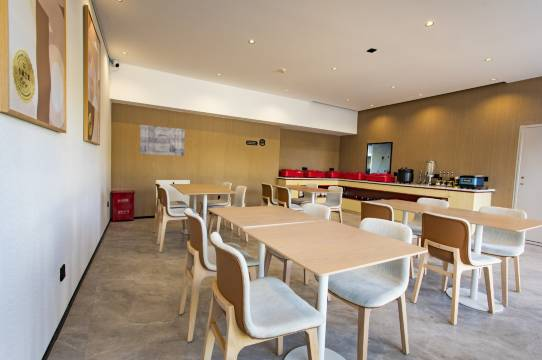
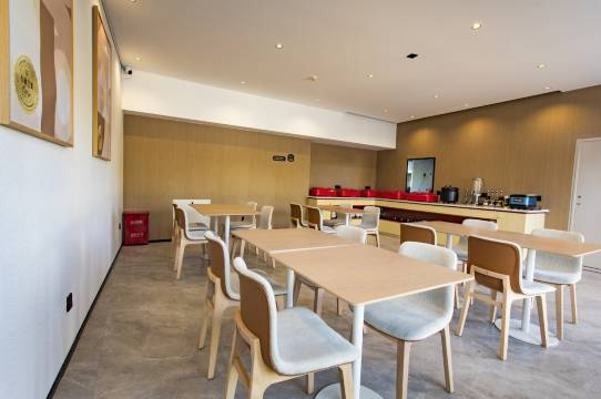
- wall art (162, 141)
